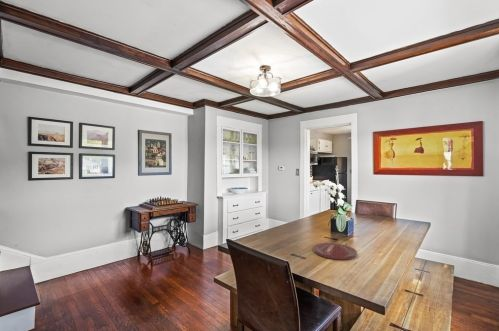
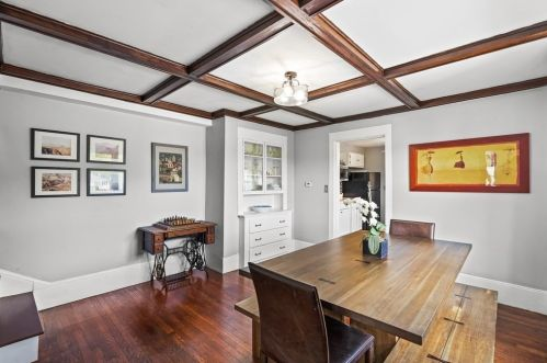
- plate (334, 247)
